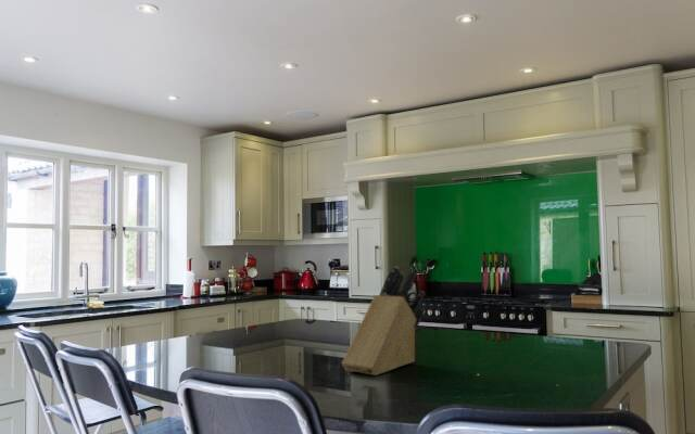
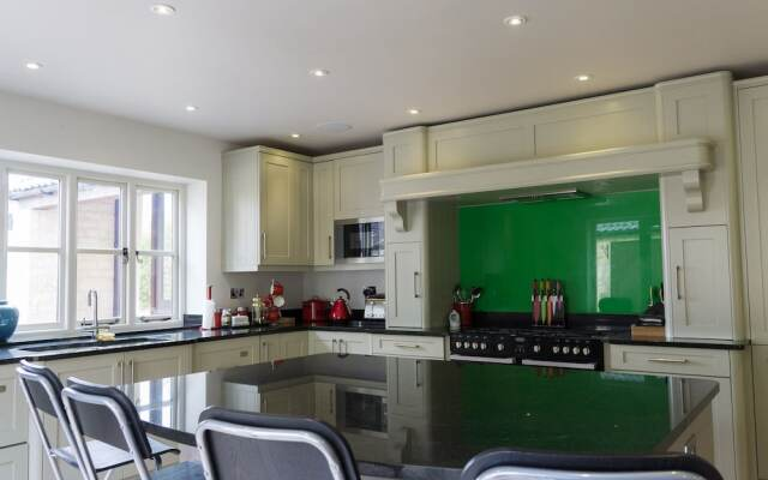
- knife block (387, 316)
